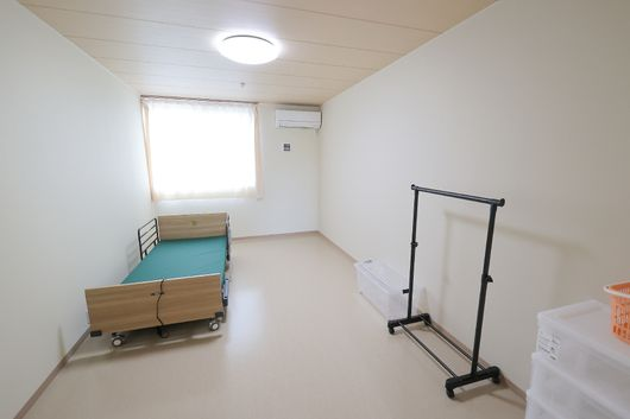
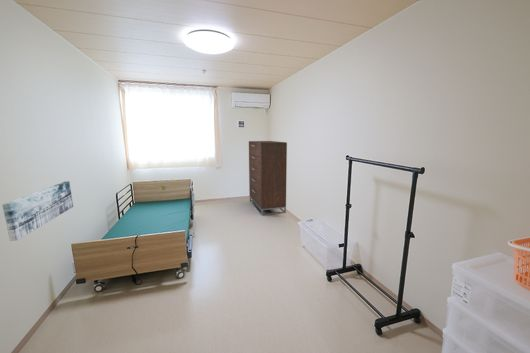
+ dresser (265, 175)
+ wall art (45, 205)
